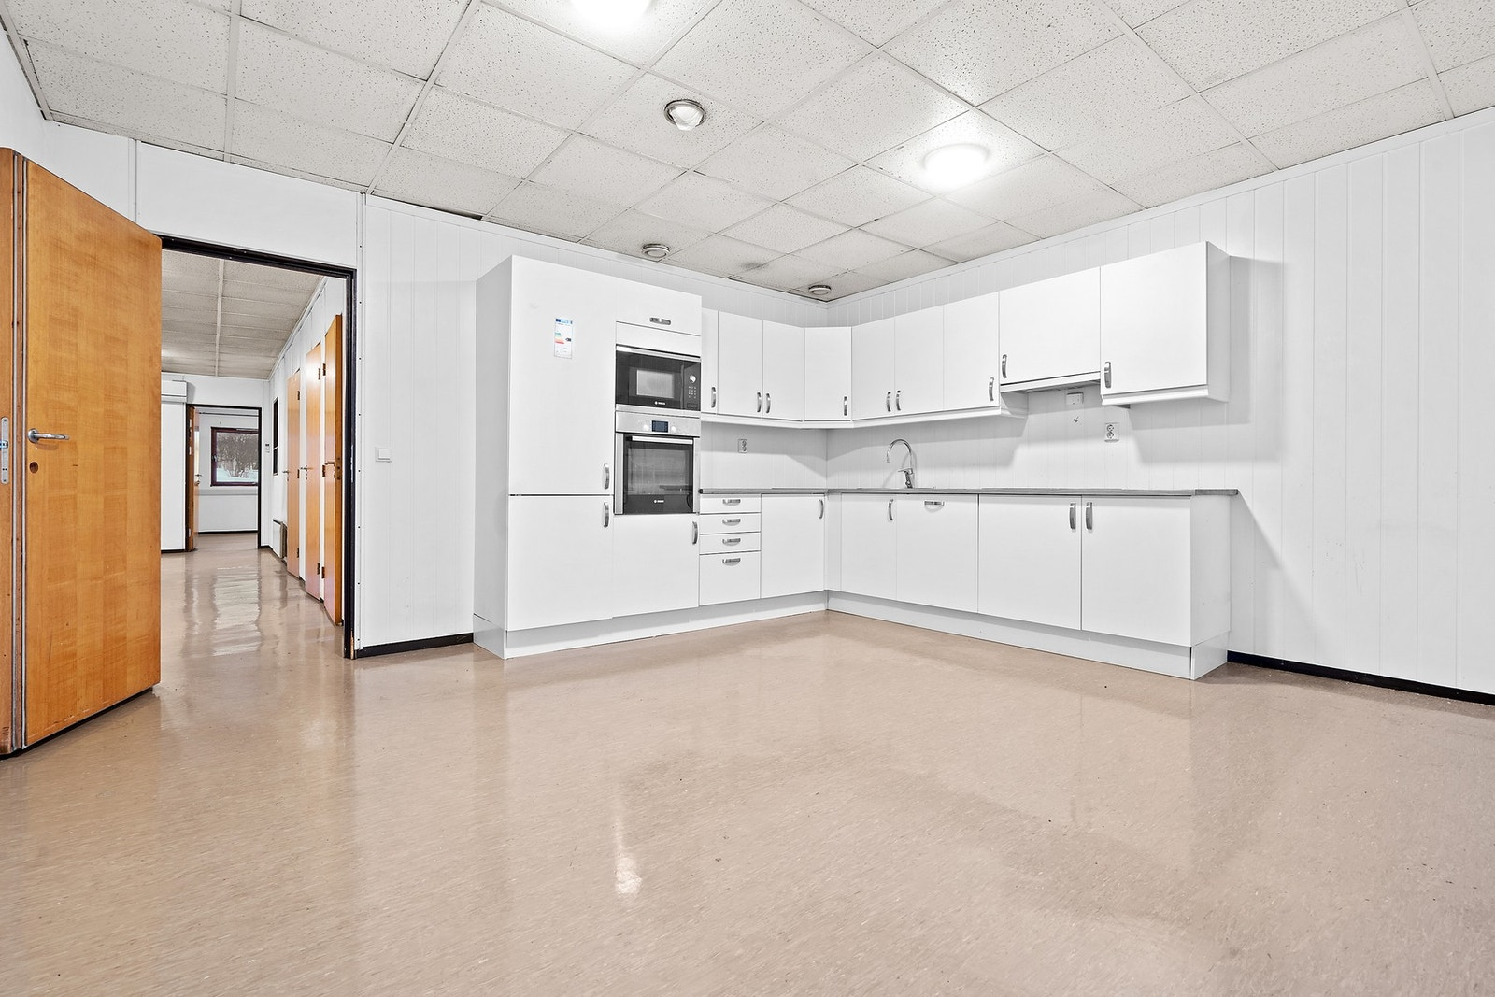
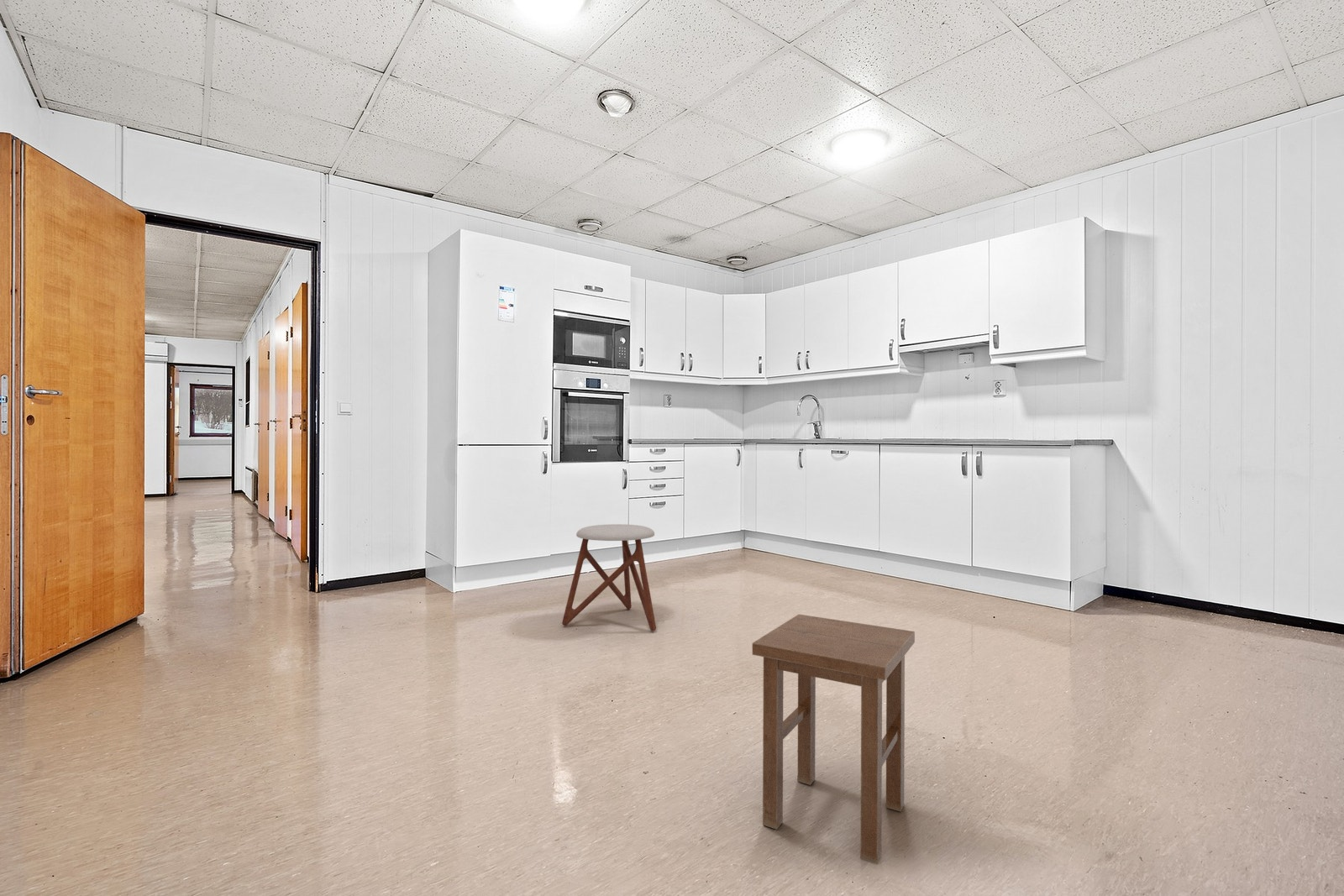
+ stool (815, 726)
+ stool (617, 573)
